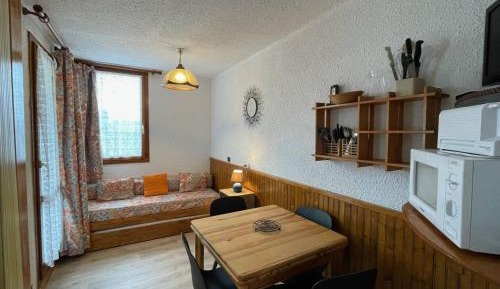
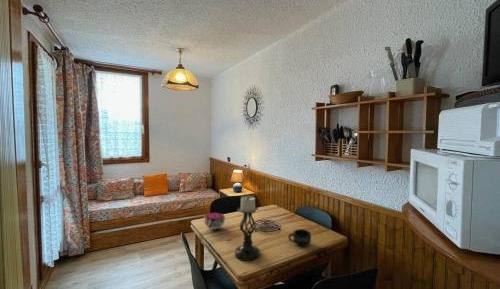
+ candle holder (247, 225)
+ mug (299, 238)
+ decorative bowl (214, 221)
